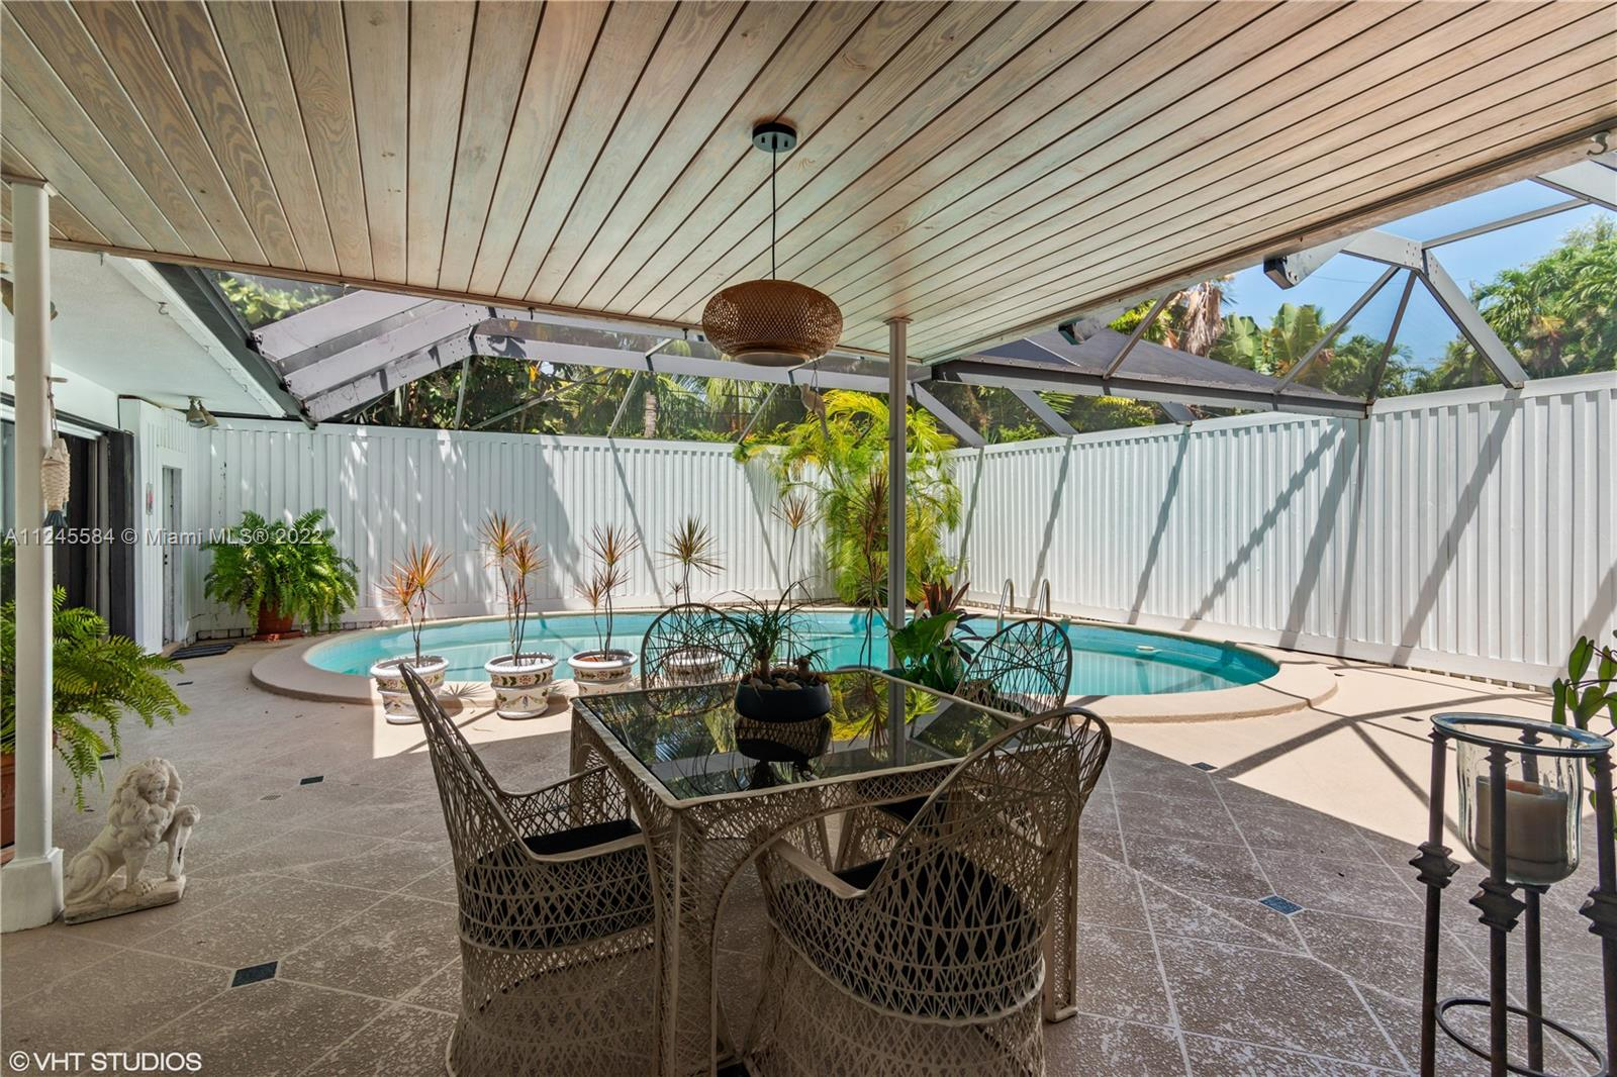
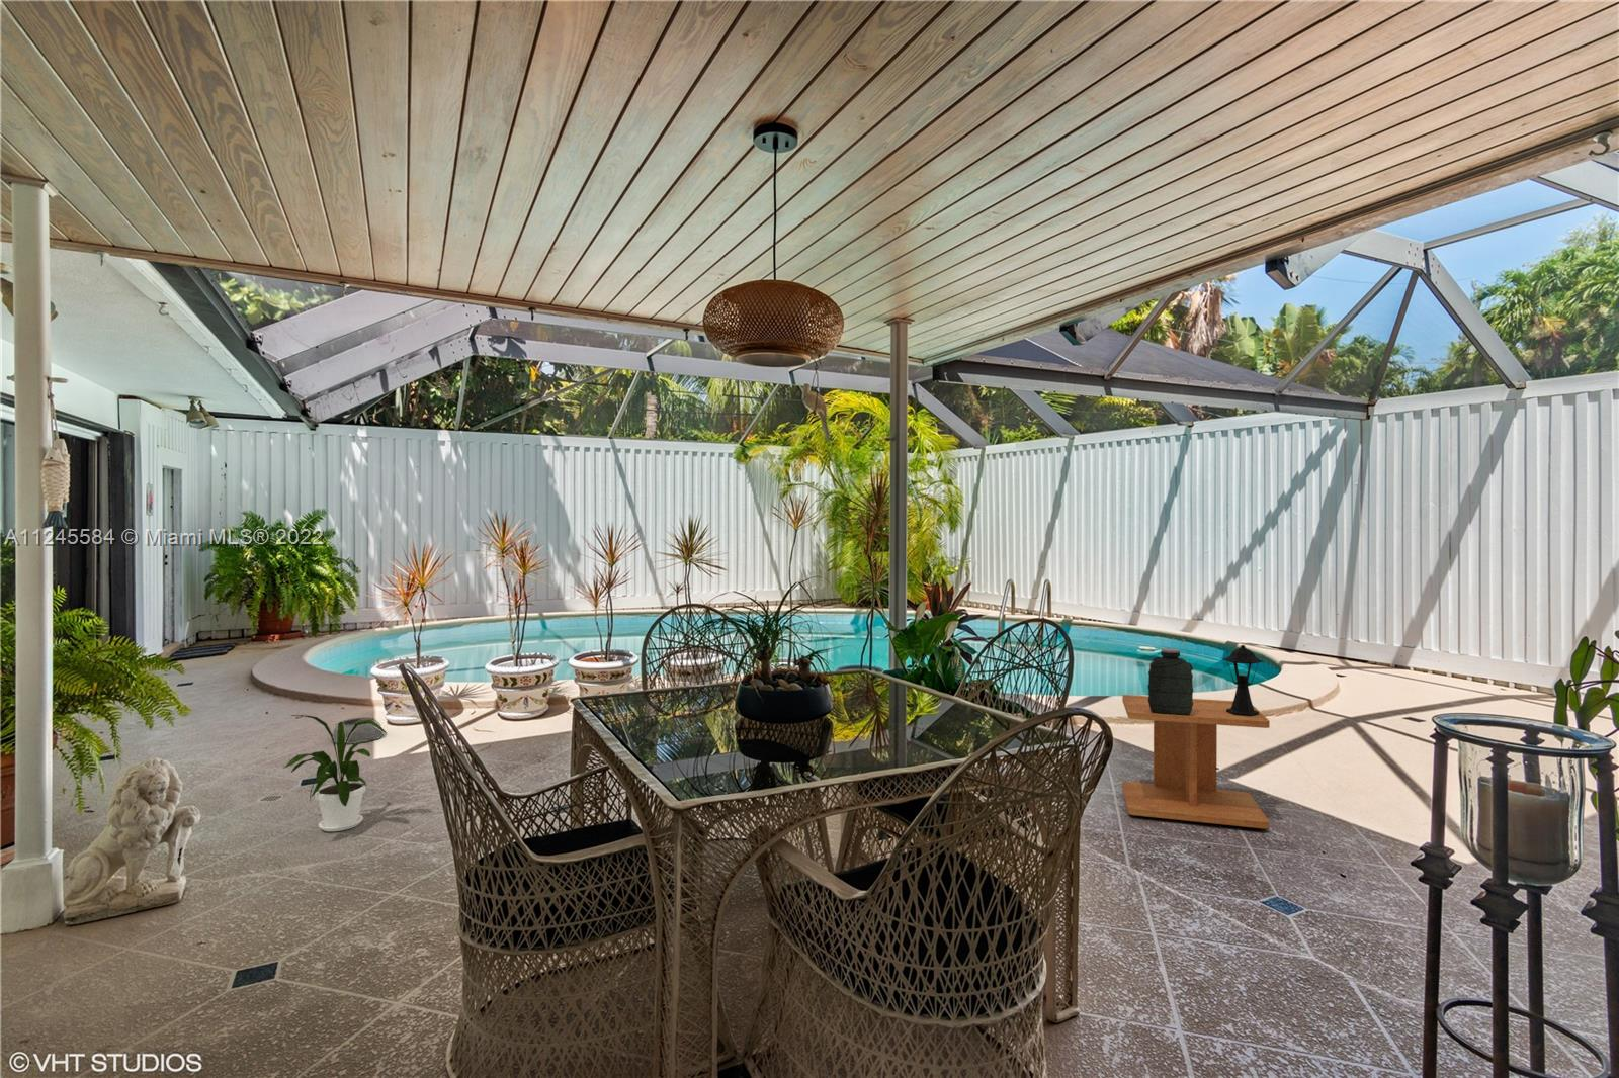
+ water jug (1170, 680)
+ house plant (337, 769)
+ side table (1190, 758)
+ plant pot (358, 729)
+ lantern (1242, 677)
